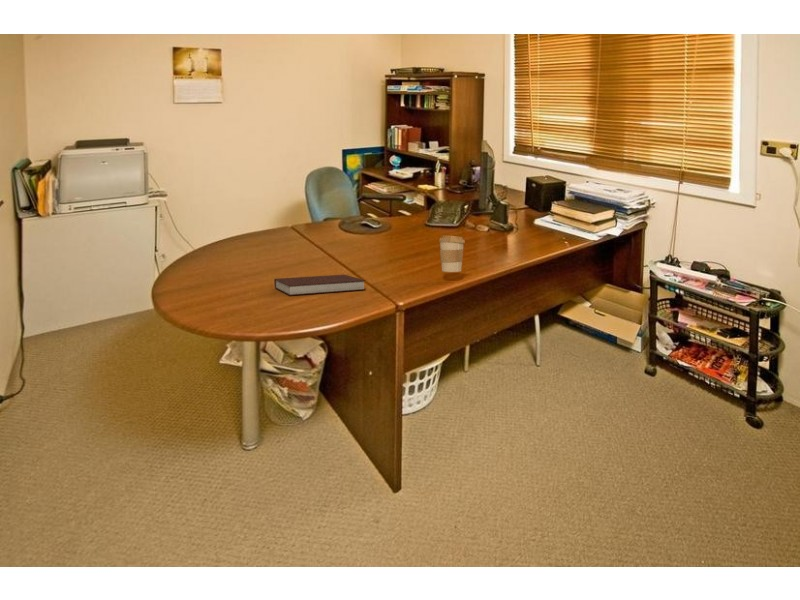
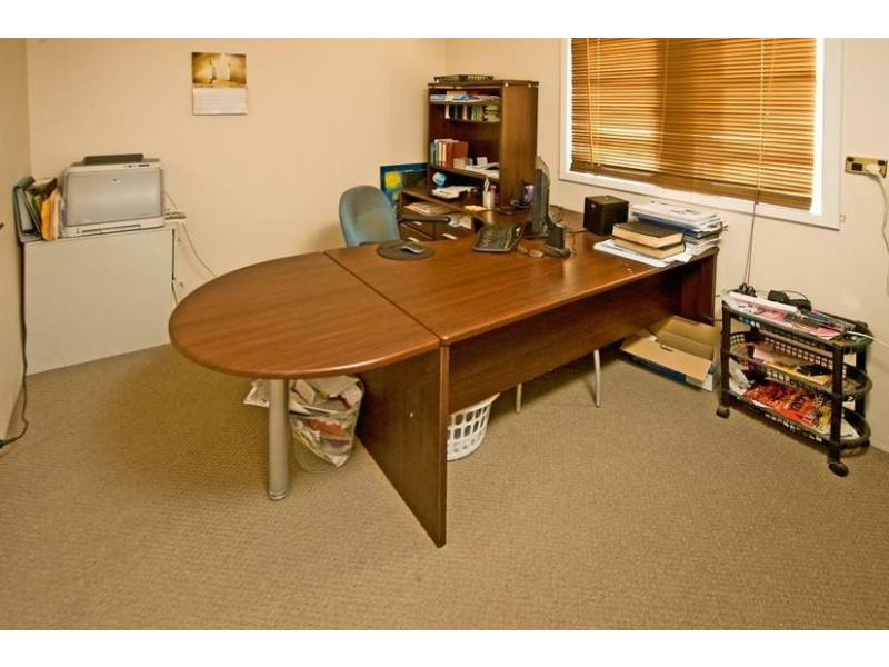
- notebook (319, 284)
- coffee cup (451, 253)
